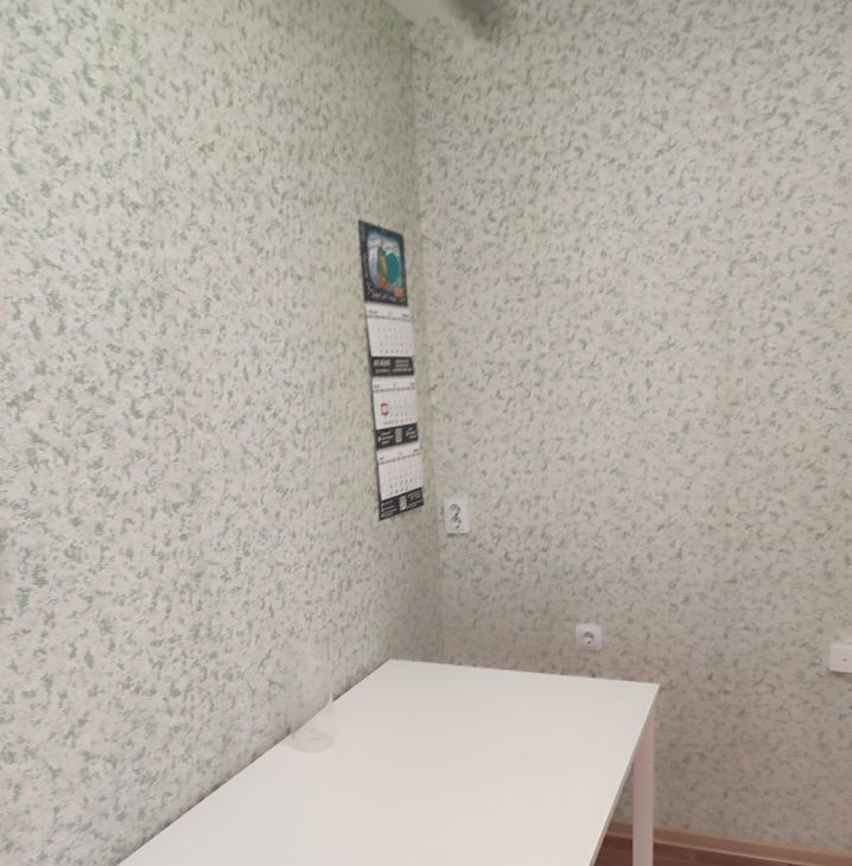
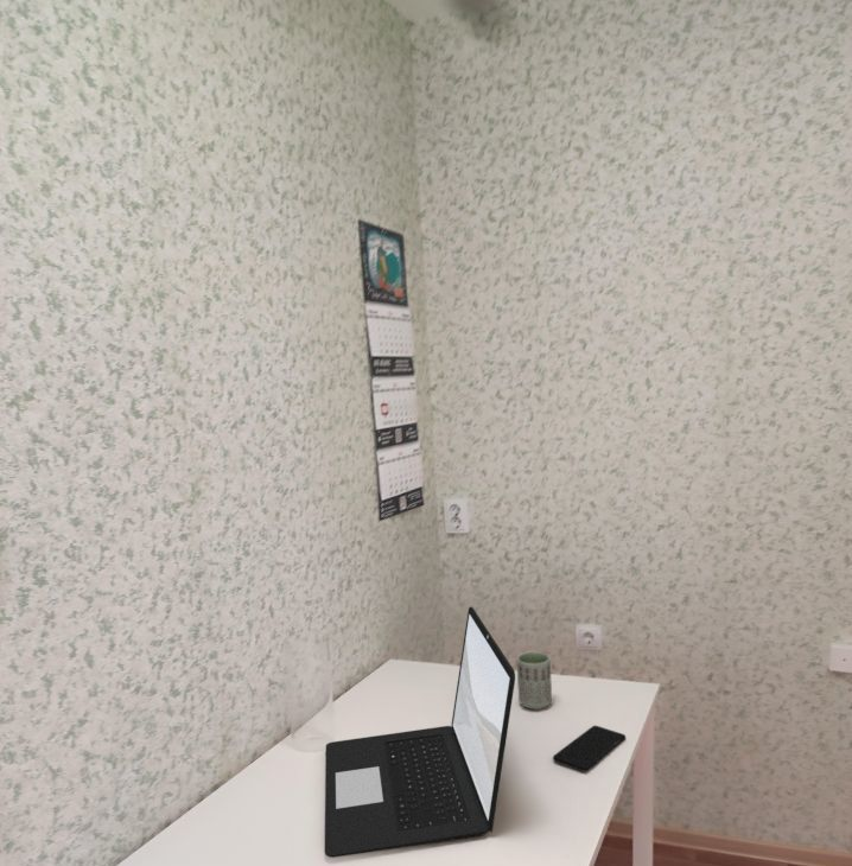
+ laptop (408, 731)
+ cup (534, 680)
+ smartphone (590, 747)
